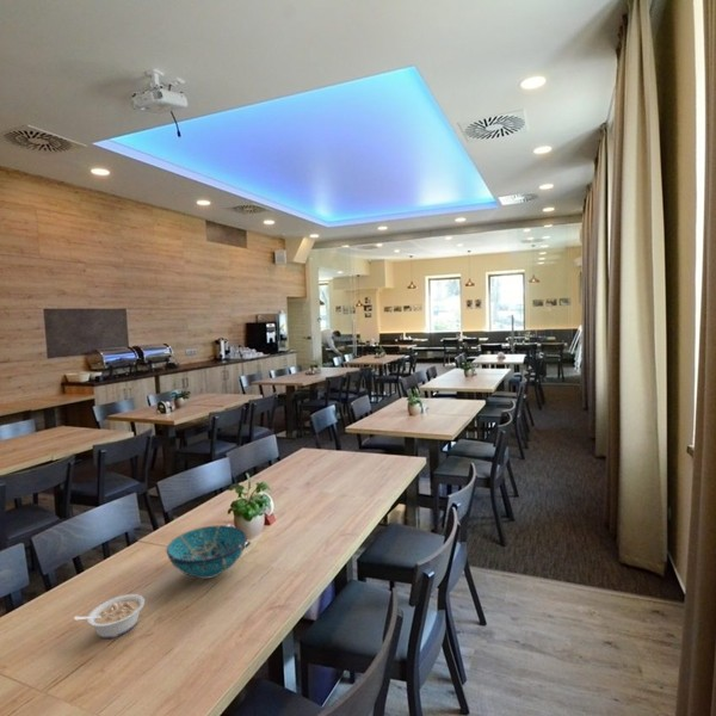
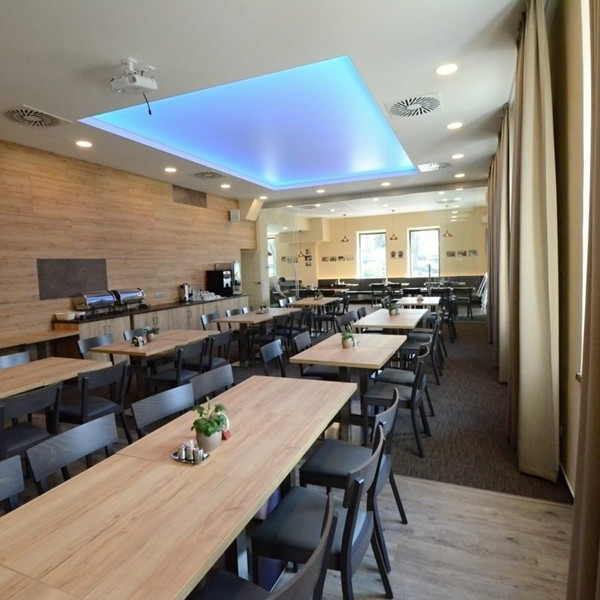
- legume (115, 617)
- bowl (208, 556)
